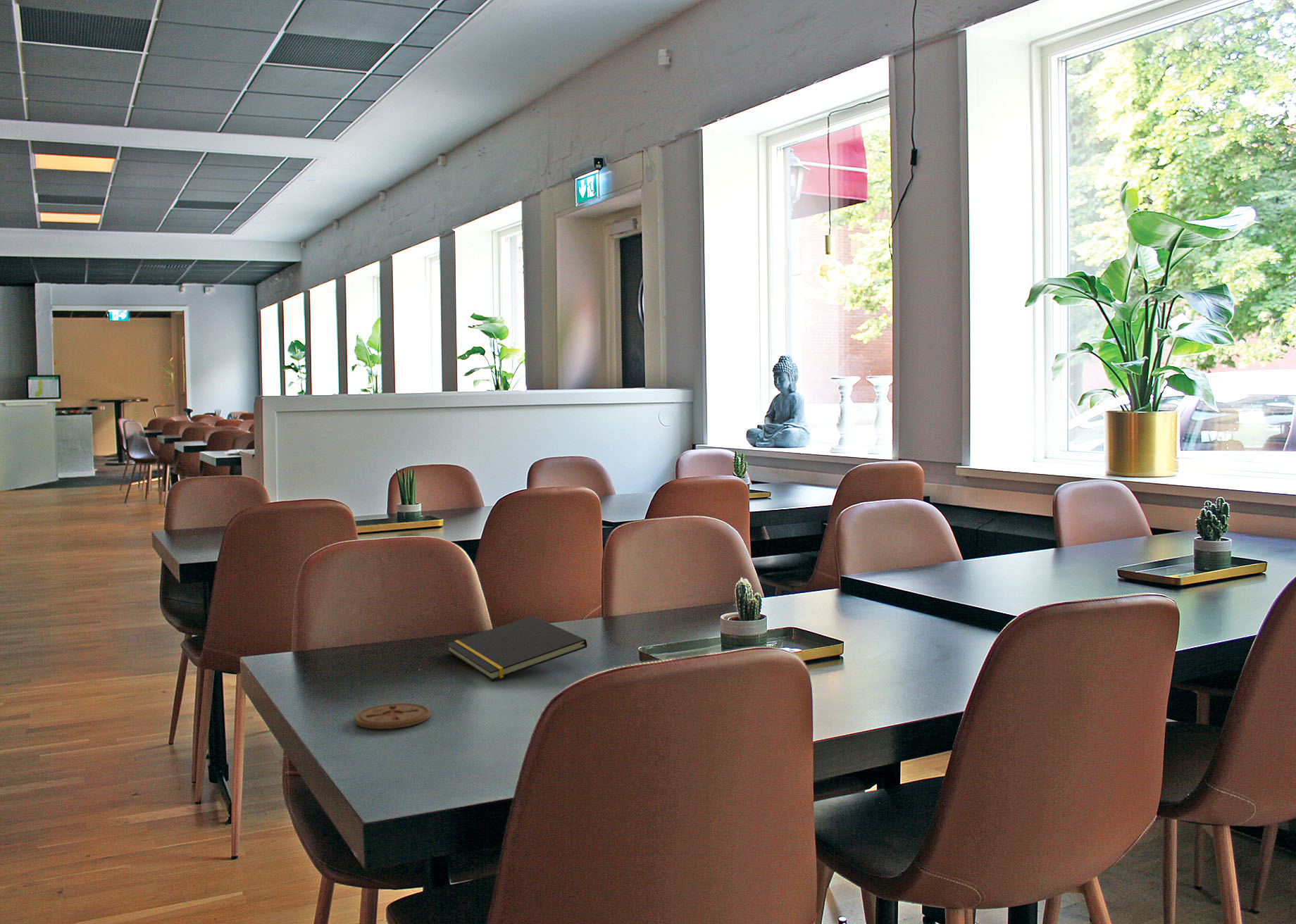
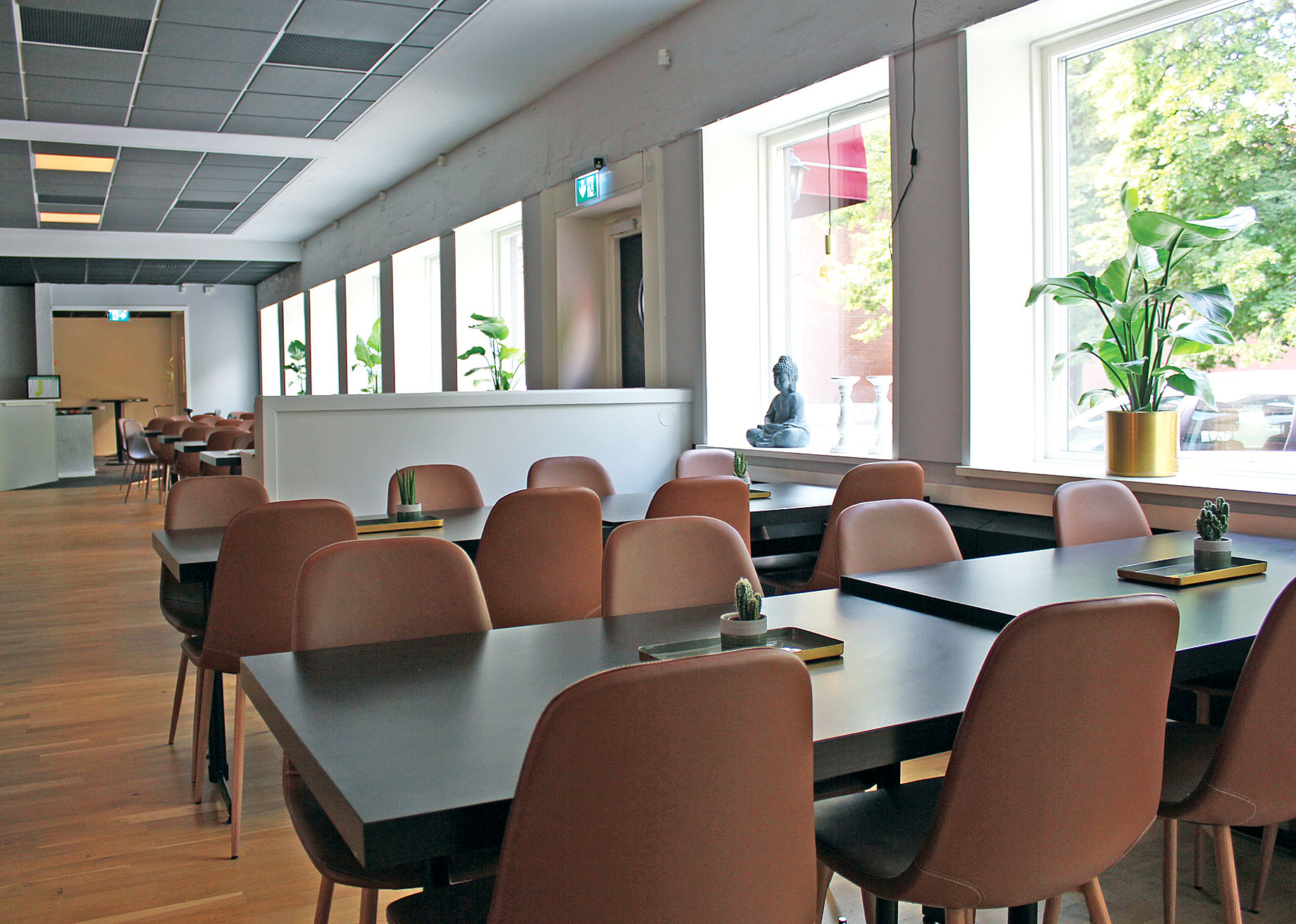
- coaster (392, 716)
- notepad (513, 645)
